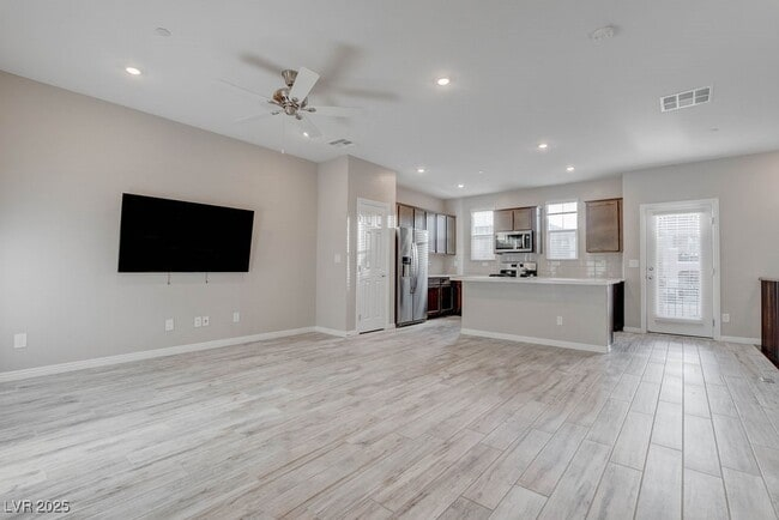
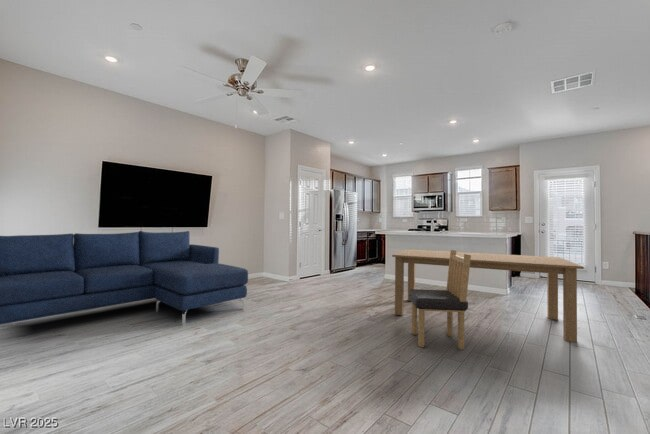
+ dining chair (437, 295)
+ sofa (122, 274)
+ dining table (475, 267)
